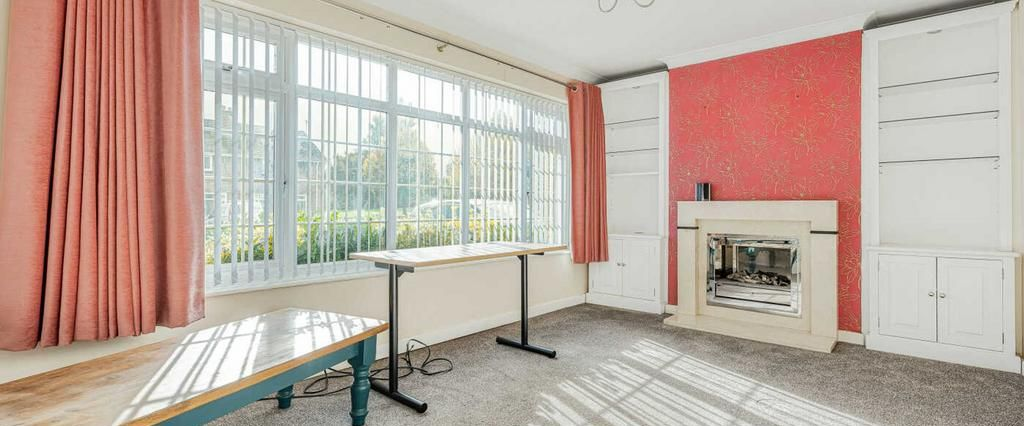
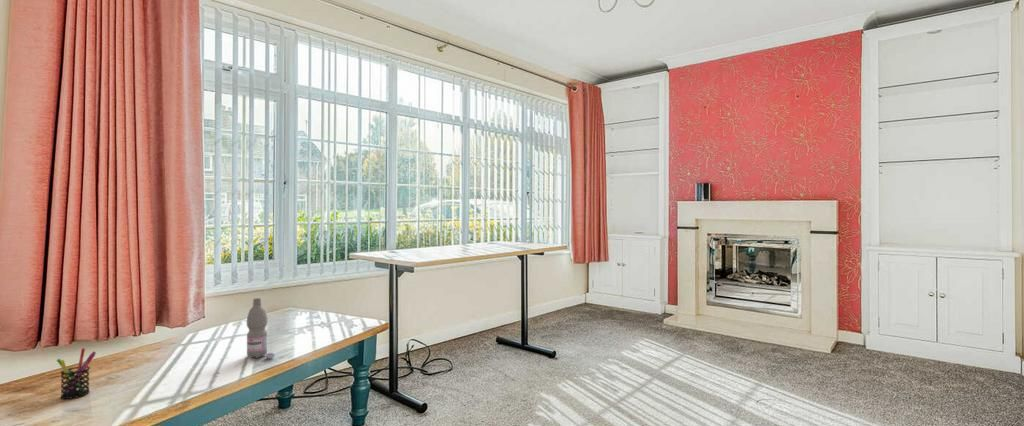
+ water bottle (261, 327)
+ pen holder (73, 372)
